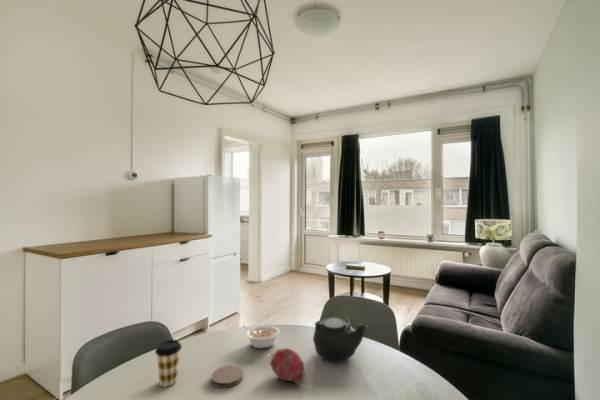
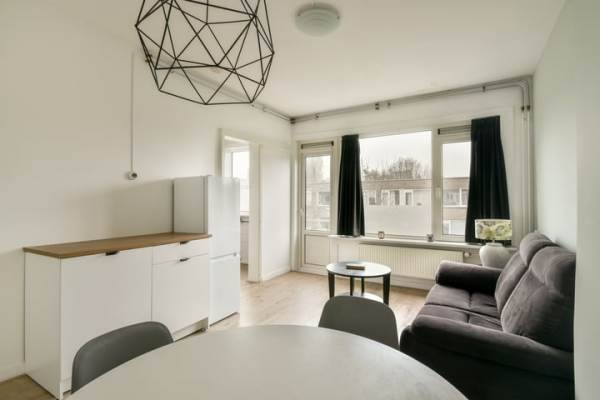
- legume (261, 336)
- fruit (287, 363)
- coffee cup (168, 362)
- teapot (339, 338)
- coaster (227, 375)
